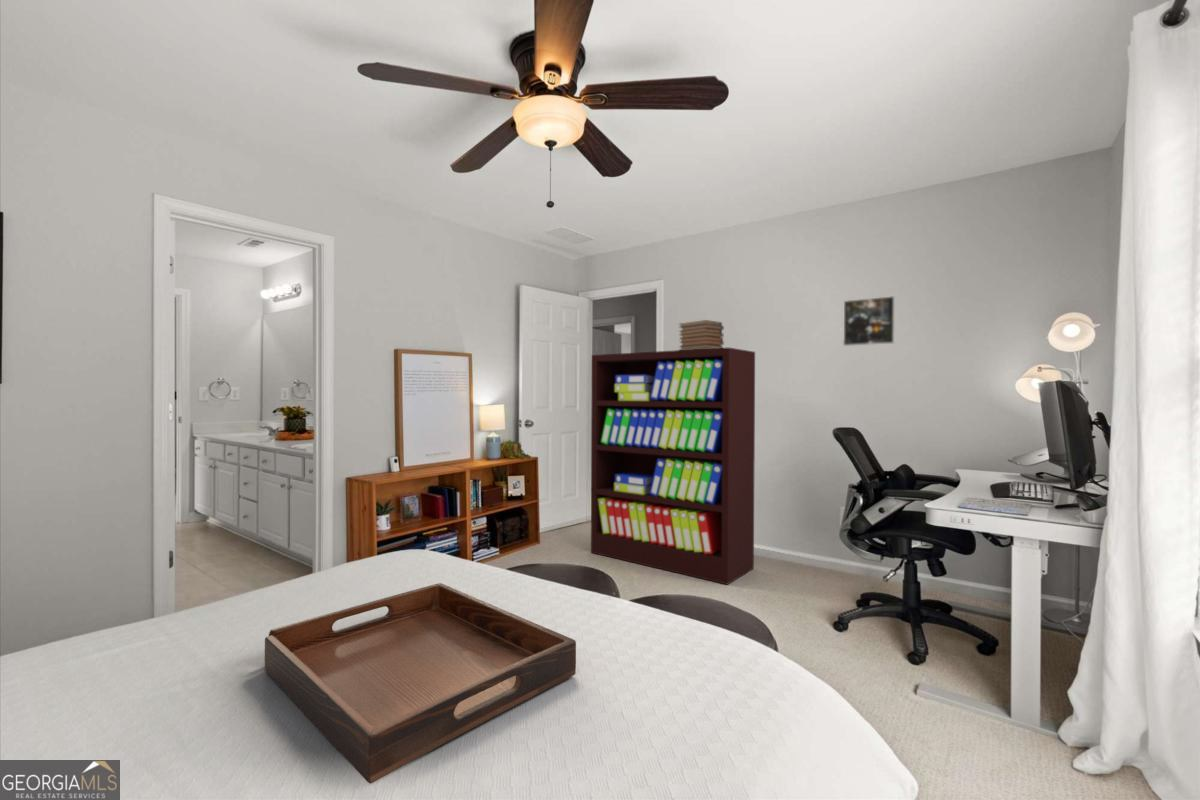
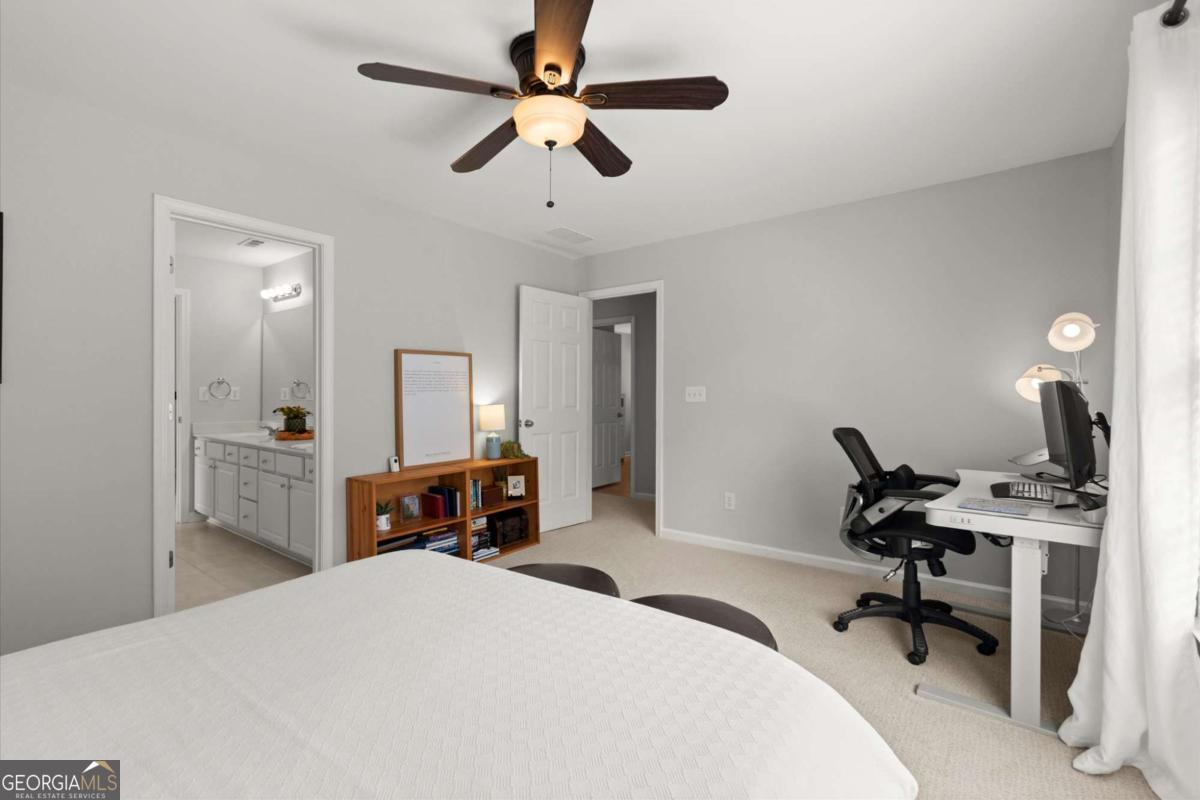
- bookshelf (669, 457)
- book stack (700, 337)
- serving tray (415, 653)
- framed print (868, 321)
